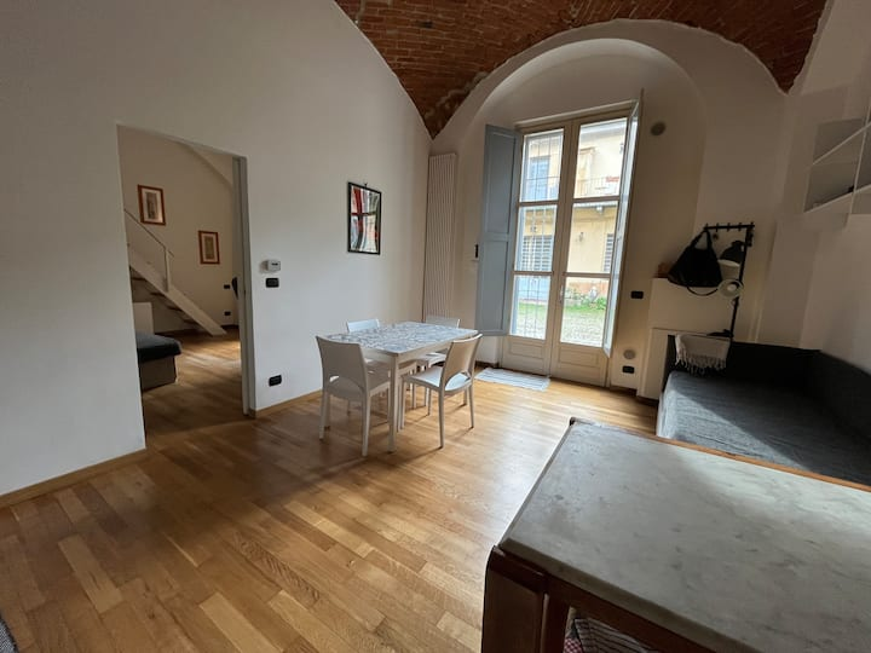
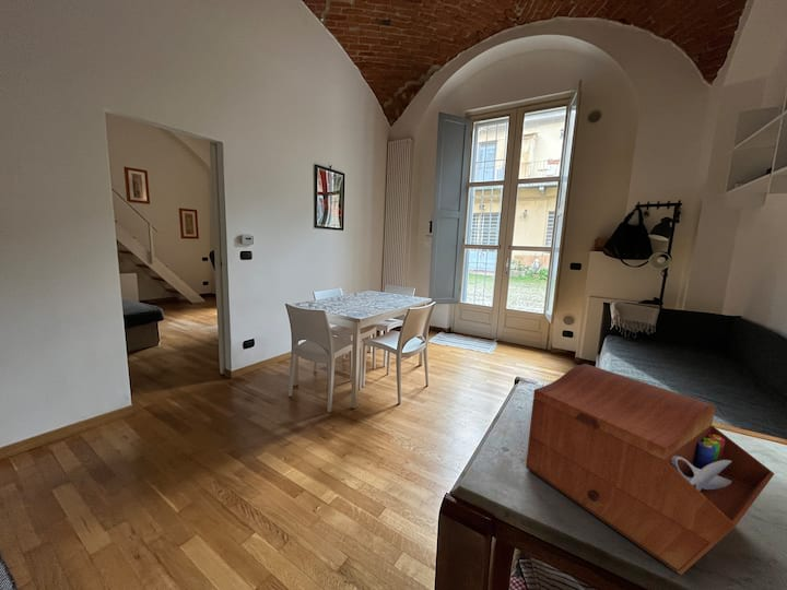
+ sewing box (635, 449)
